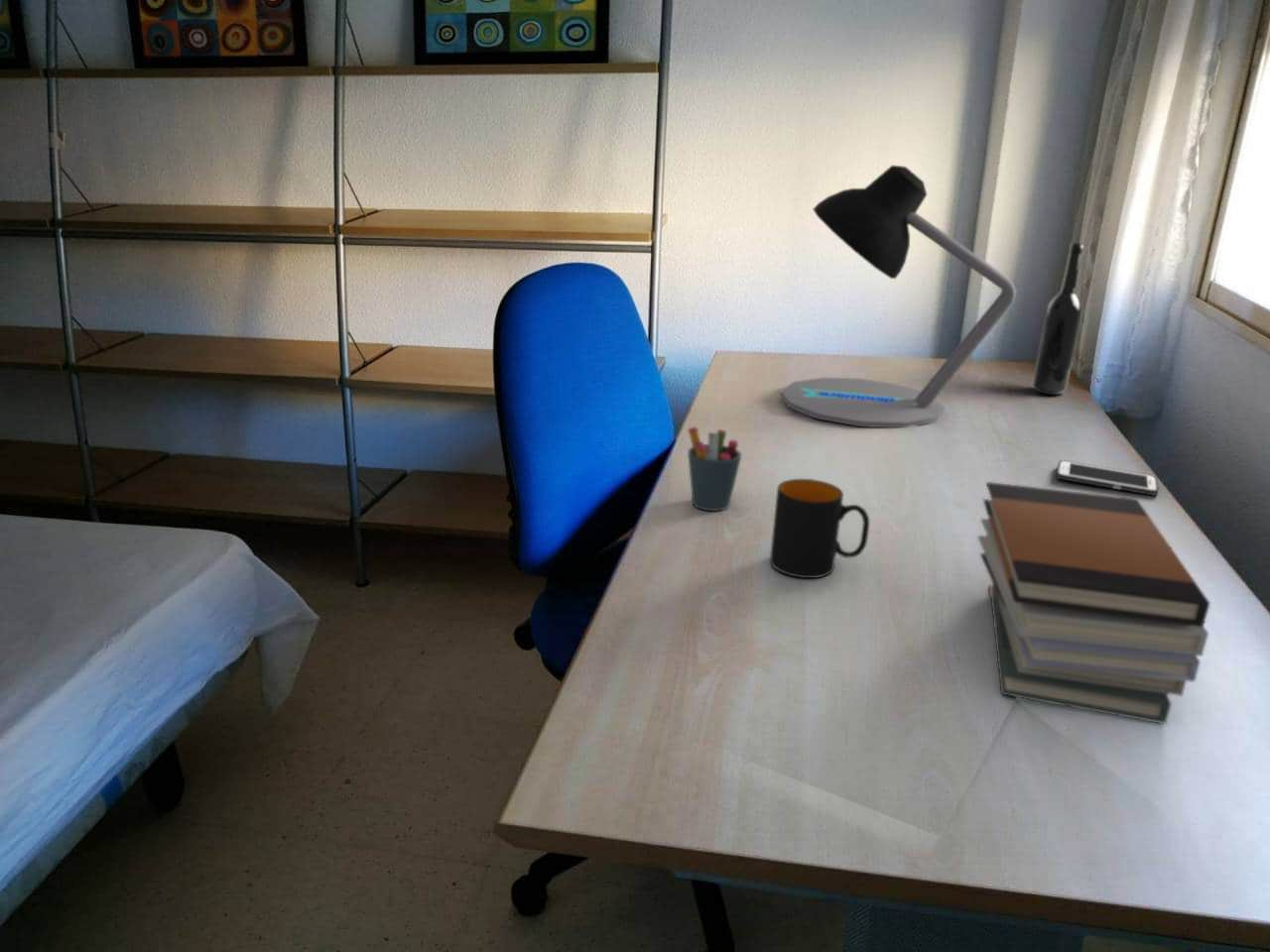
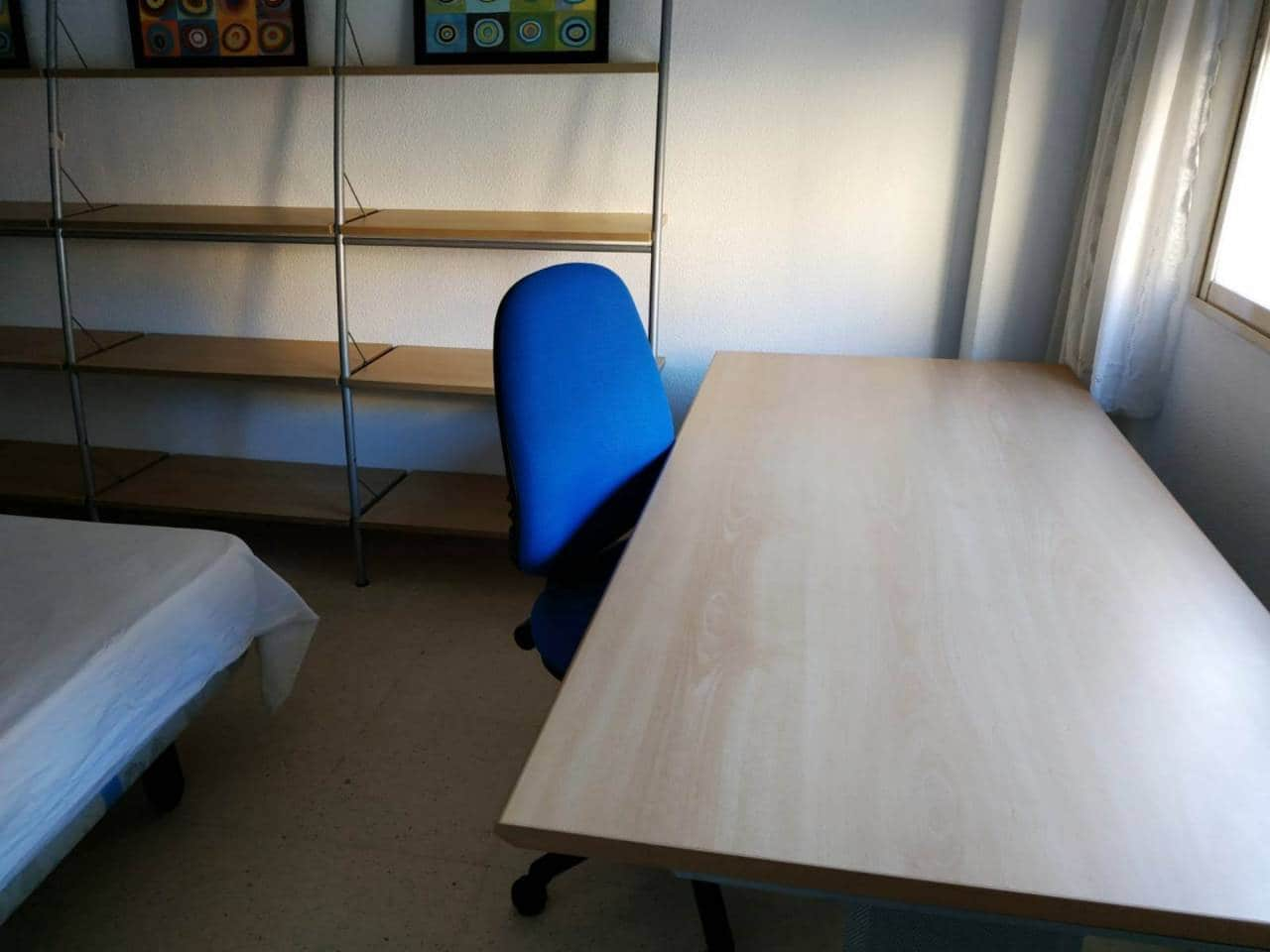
- desk lamp (895, 278)
- book stack (1076, 593)
- mug (821, 529)
- bottle (1062, 319)
- pen holder (712, 464)
- cell phone (1106, 477)
